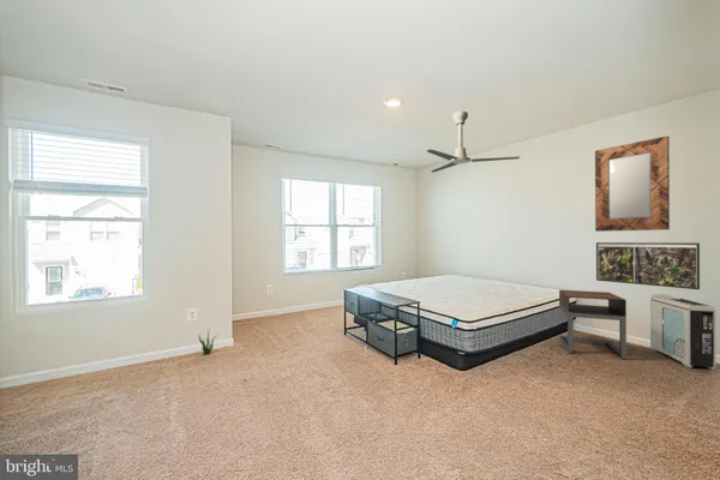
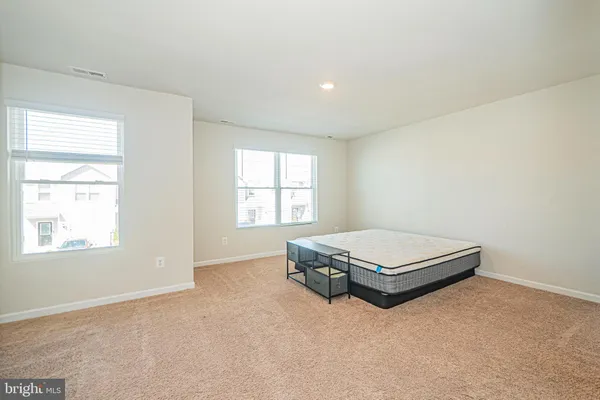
- decorative plant (208, 338)
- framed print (642, 263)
- home mirror (629, 187)
- nightstand (589, 317)
- air purifier (679, 328)
- ceiling fan (461, 137)
